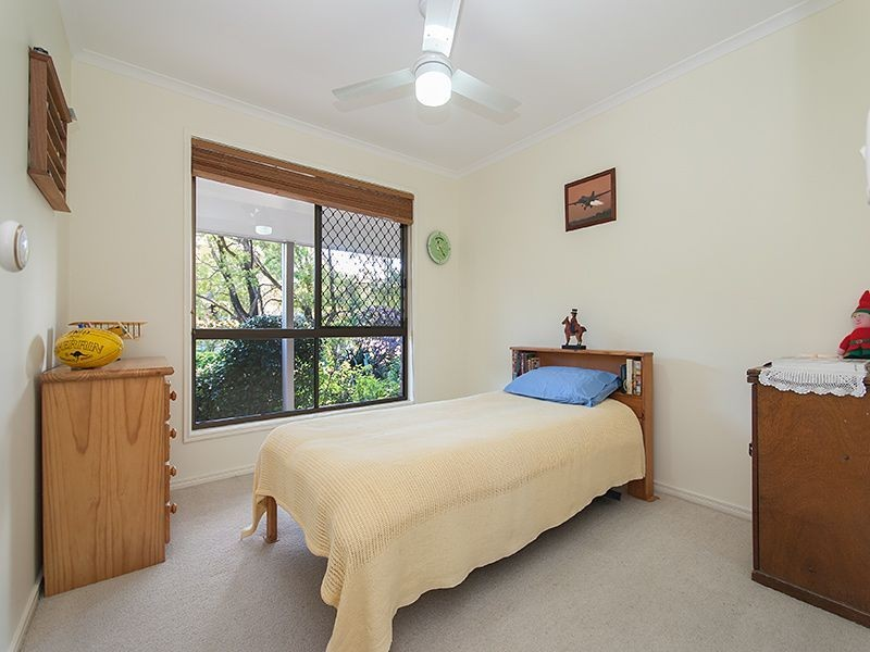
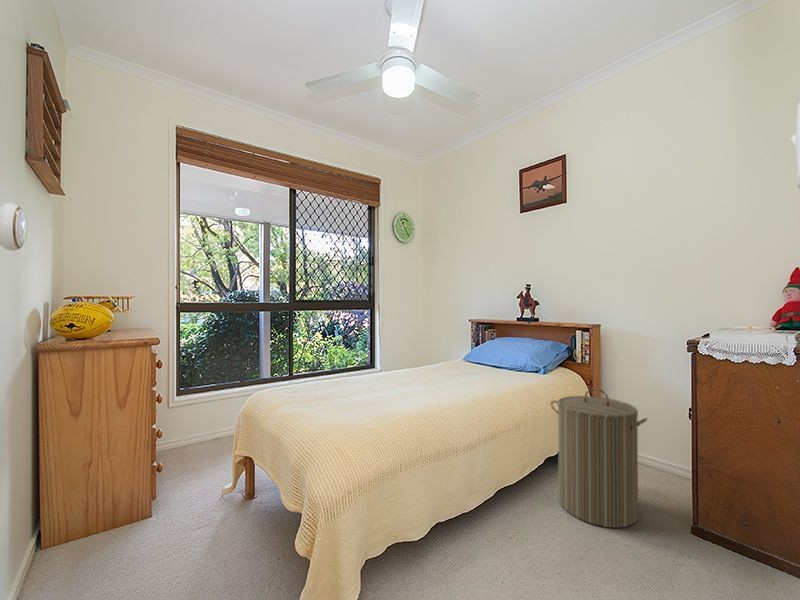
+ laundry hamper (596, 447)
